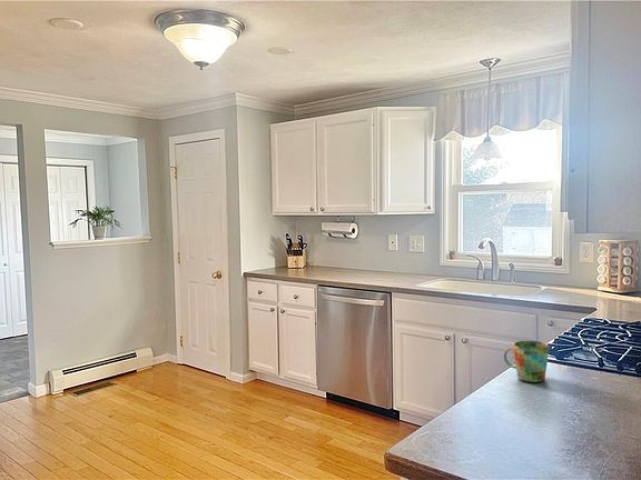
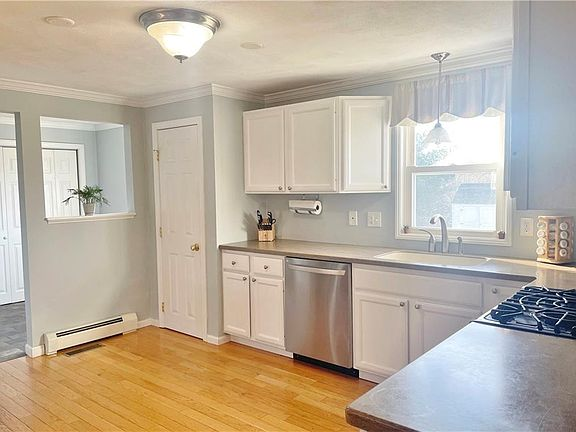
- mug (524, 360)
